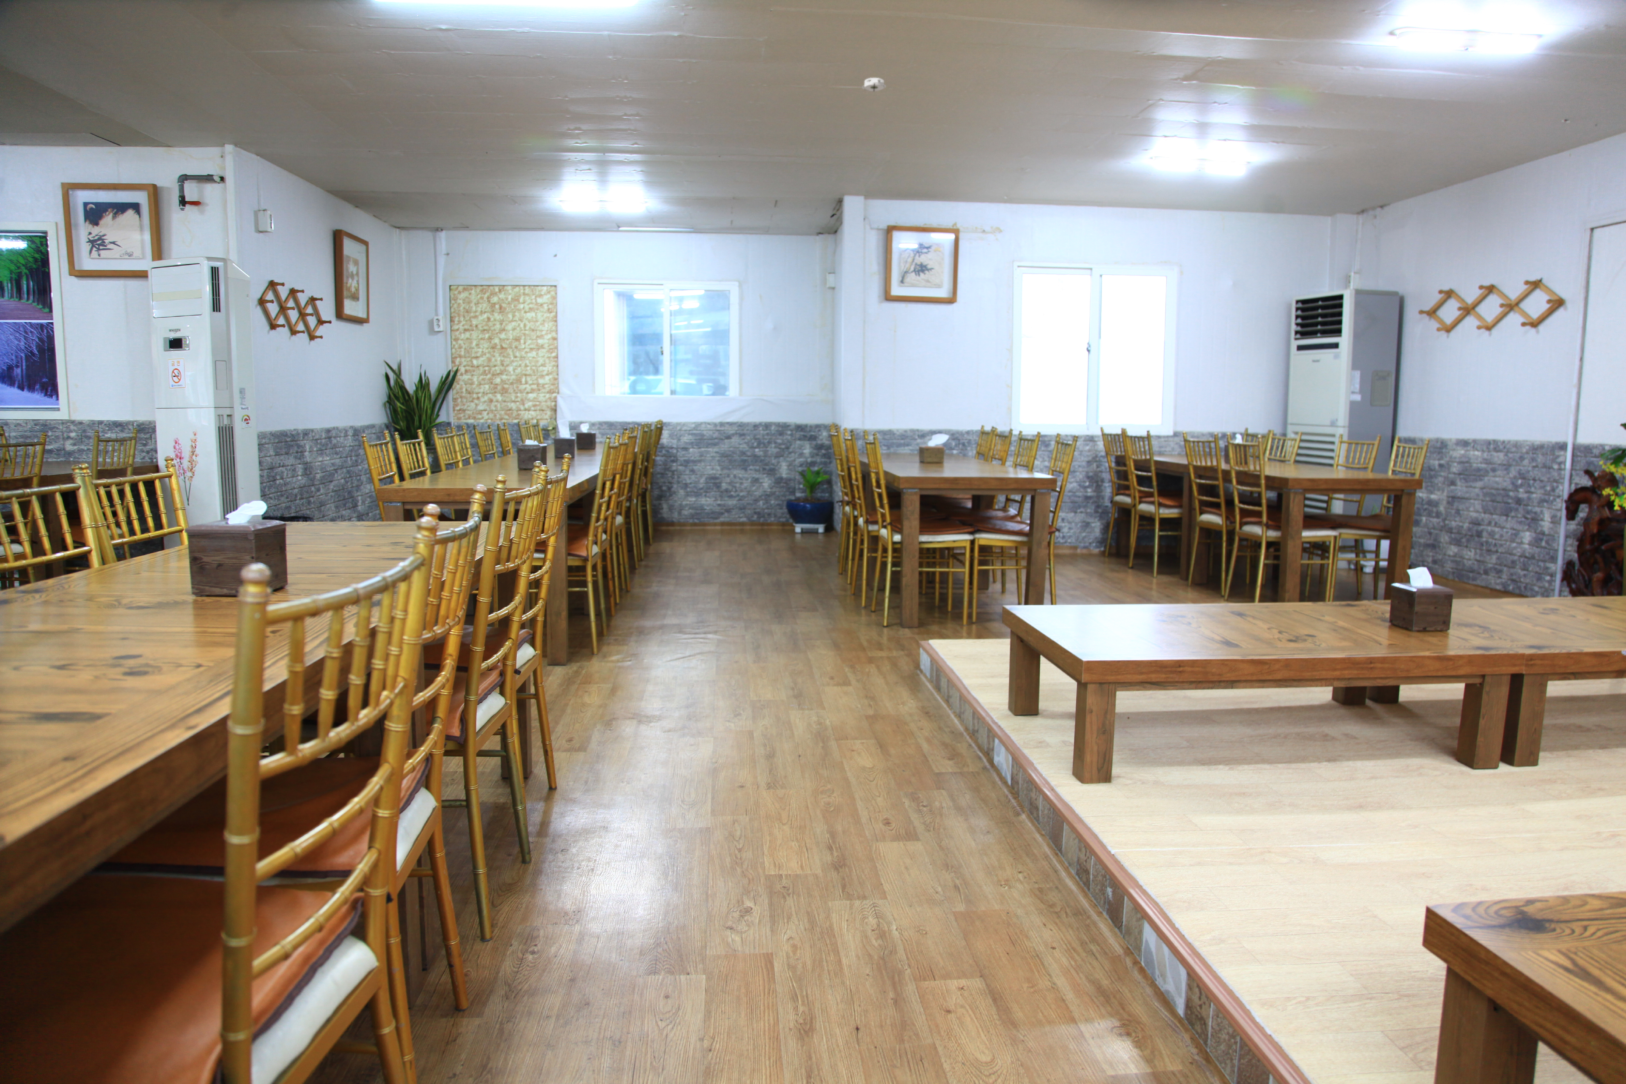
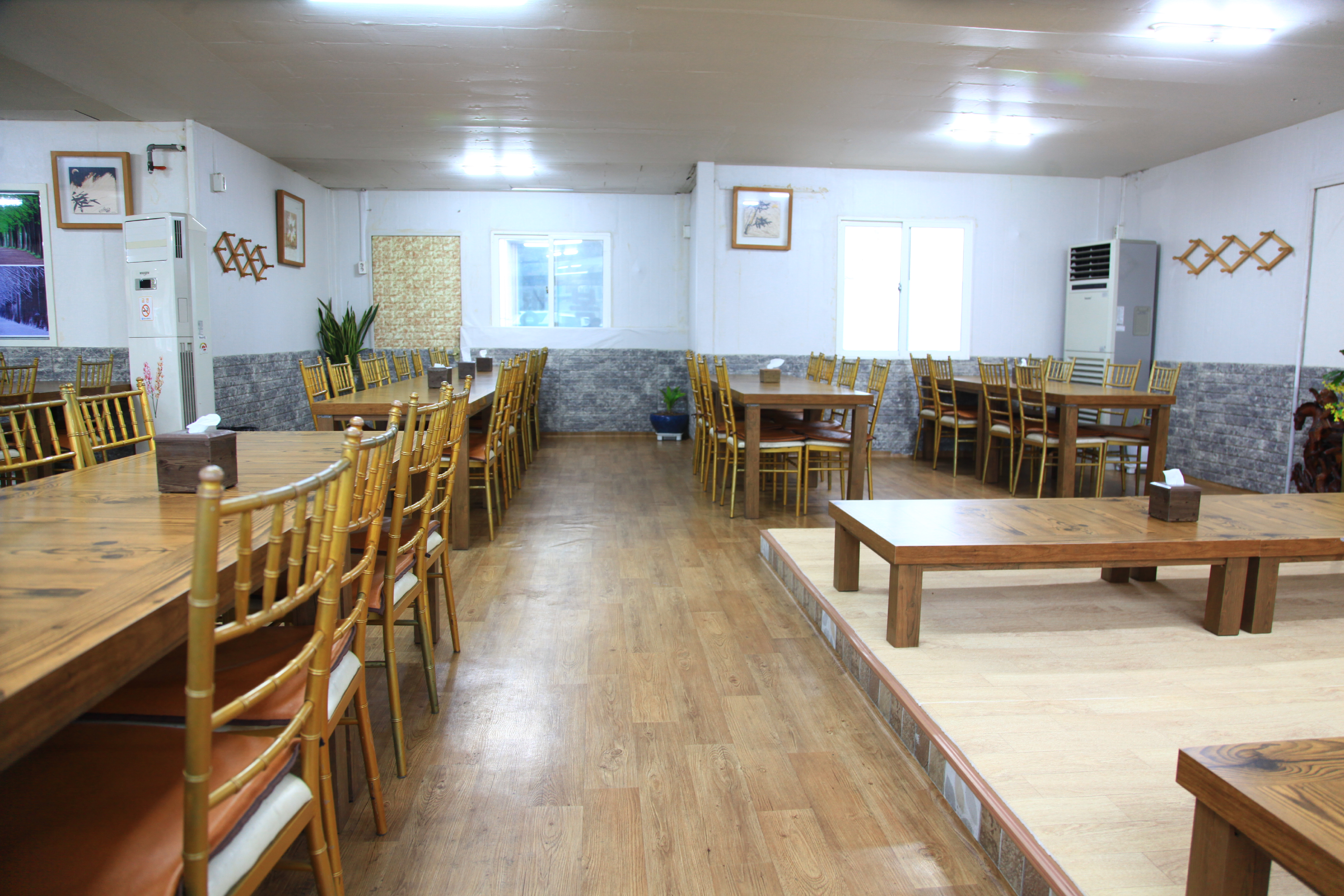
- smoke detector (873, 85)
